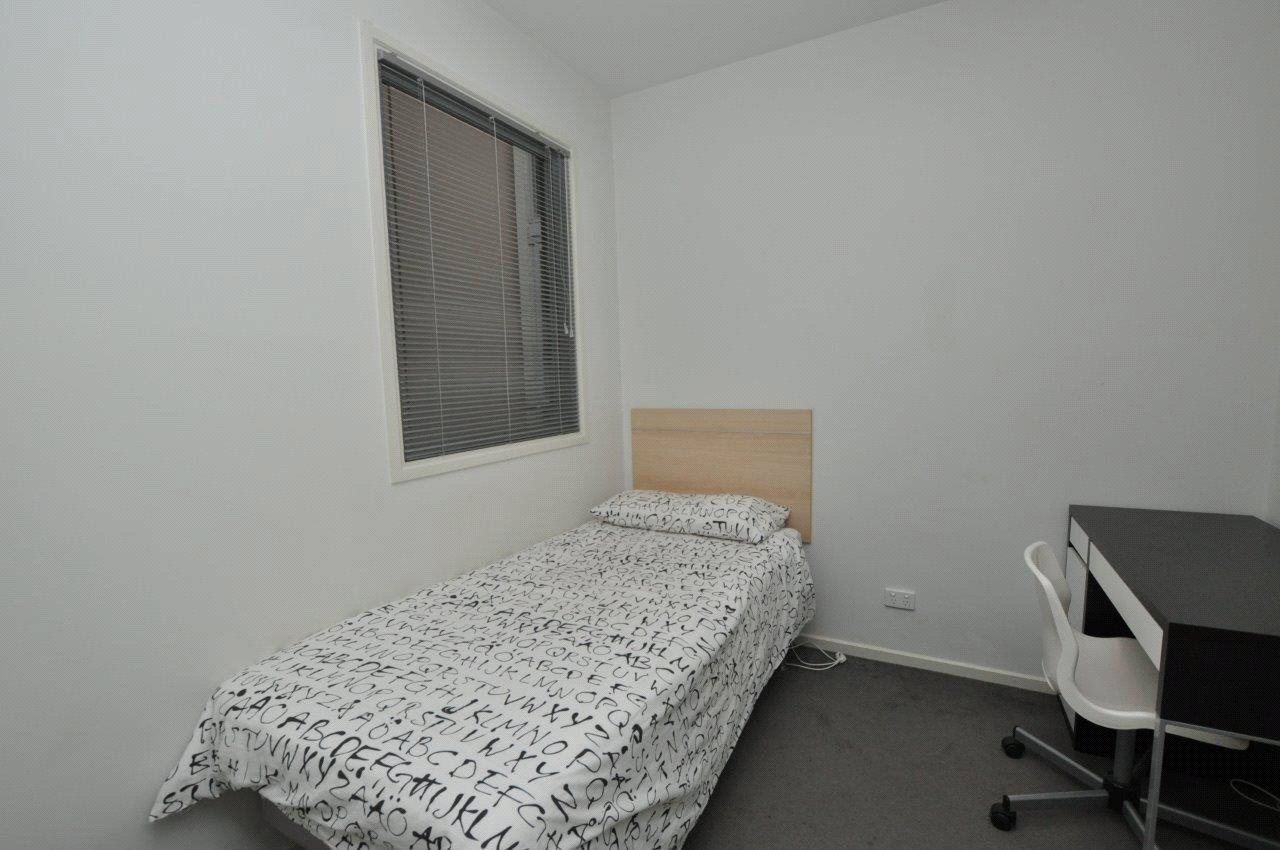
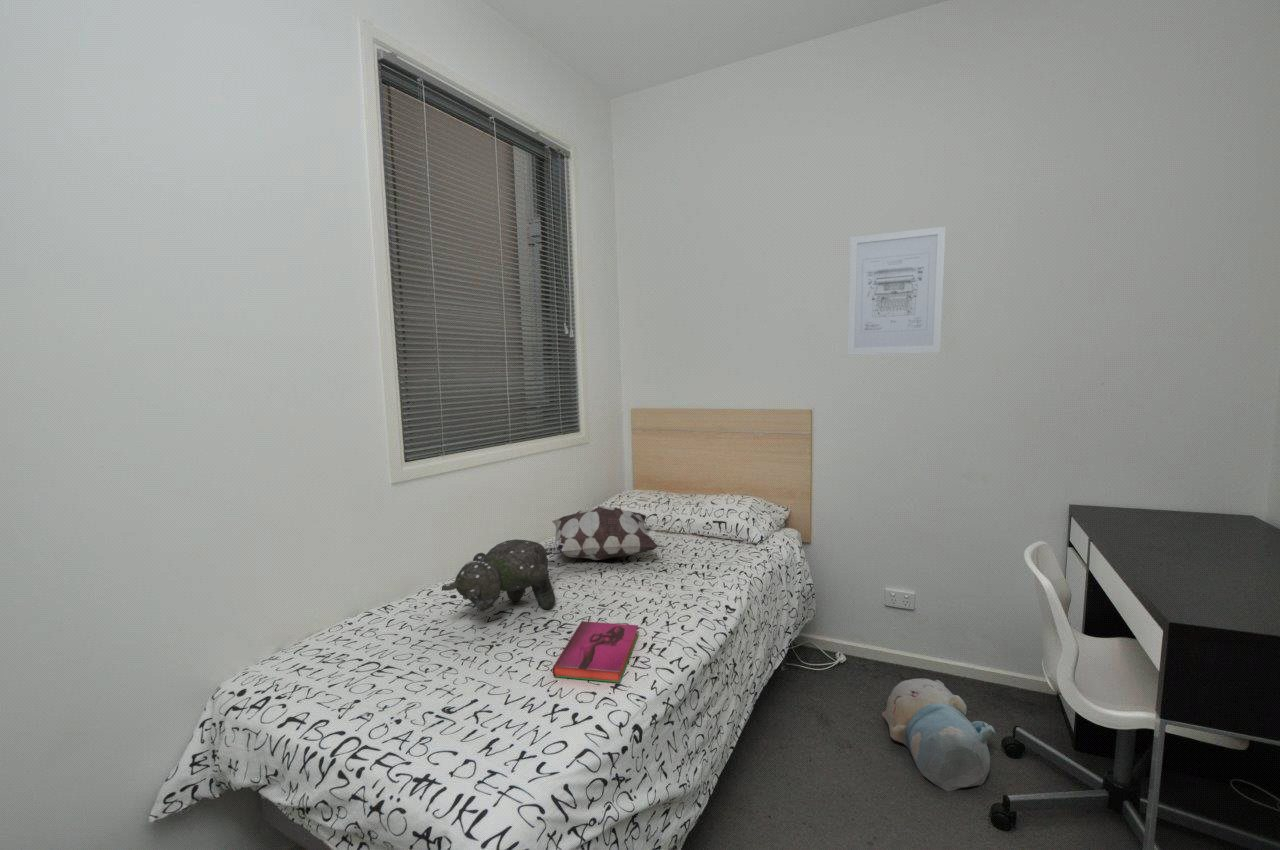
+ decorative pillow (599, 533)
+ teddy bear (499, 587)
+ hardback book (598, 649)
+ plush toy (932, 723)
+ wall art (894, 293)
